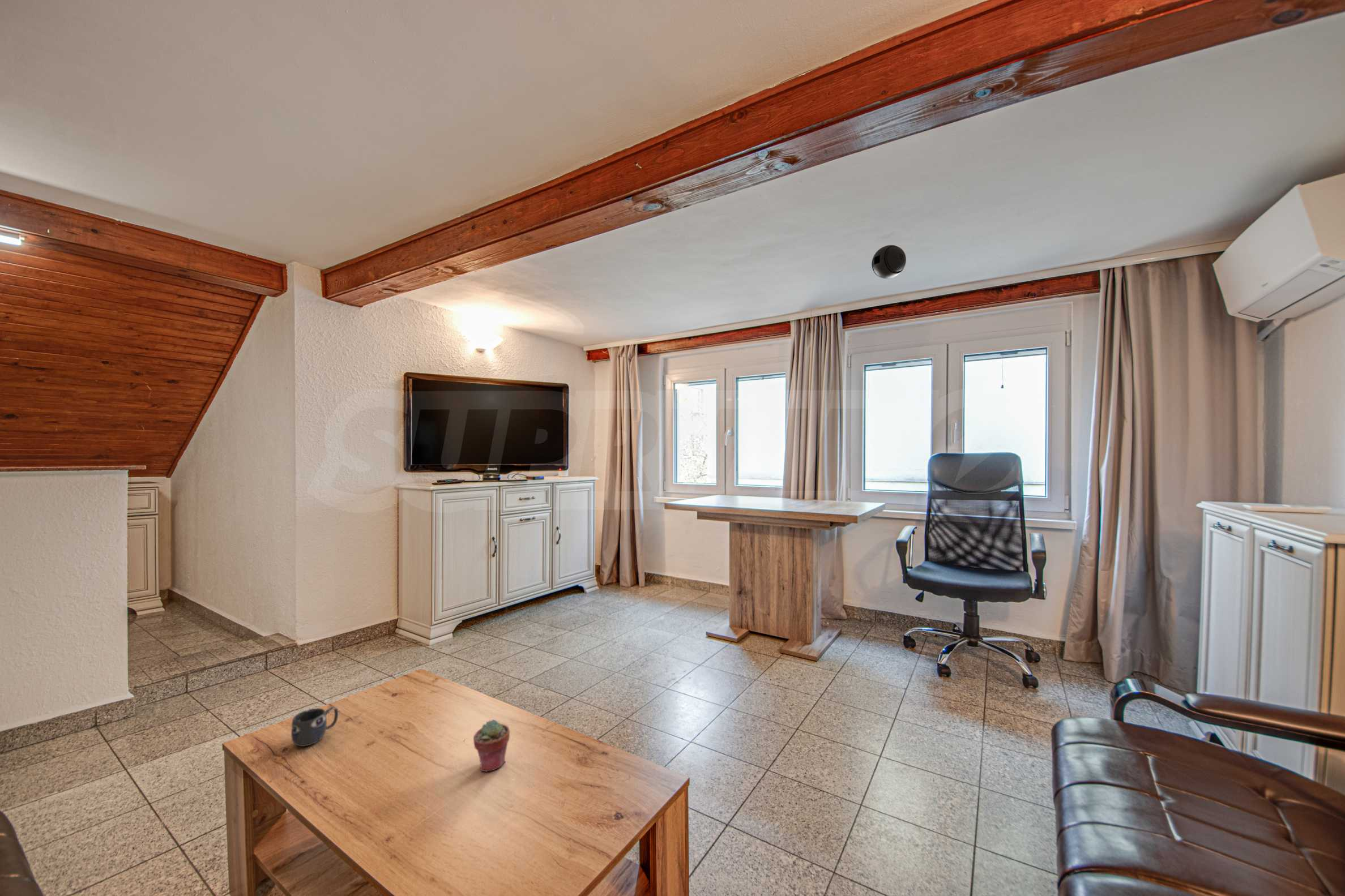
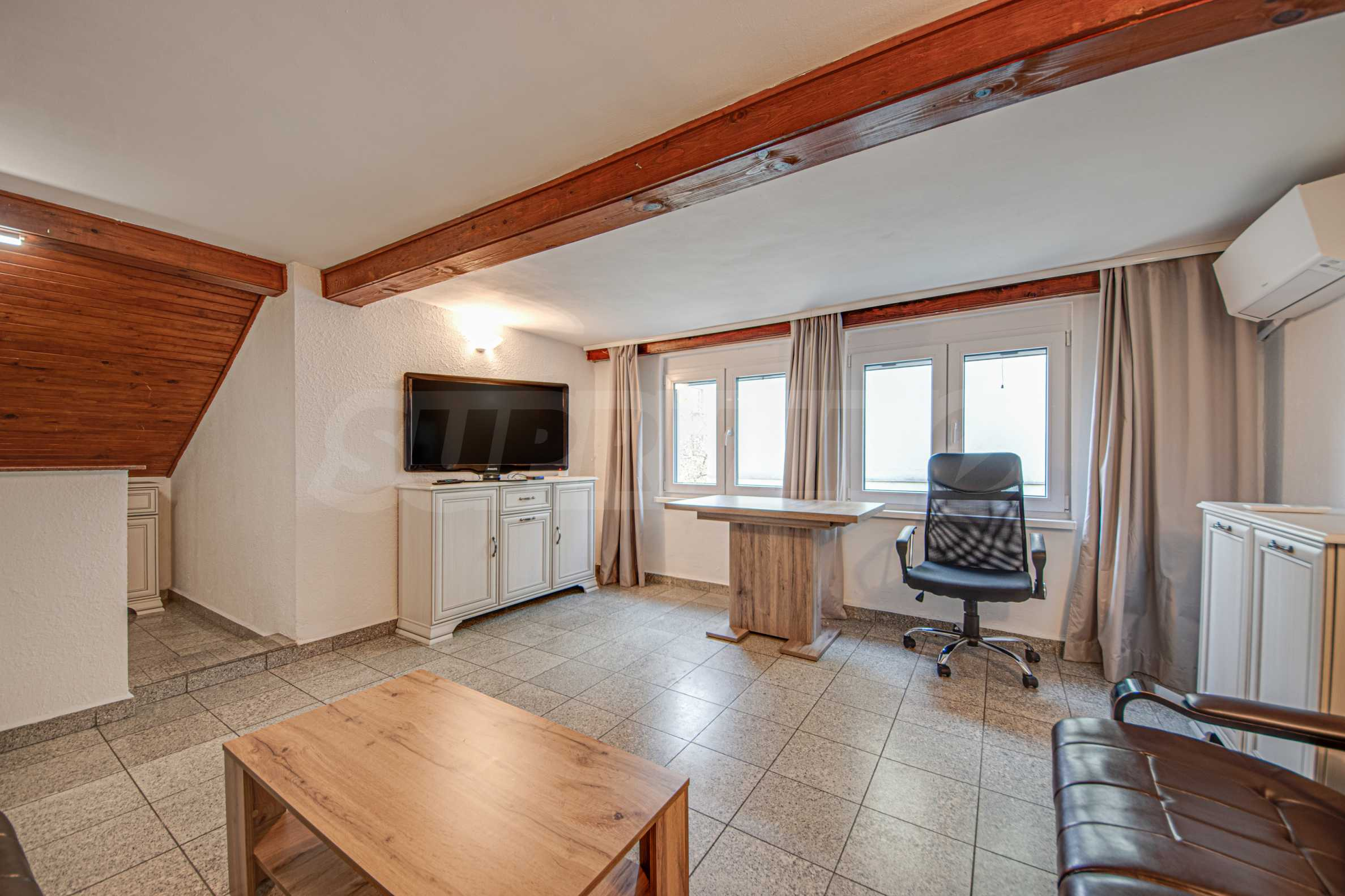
- mug (316, 724)
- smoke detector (889, 262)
- potted succulent (492, 742)
